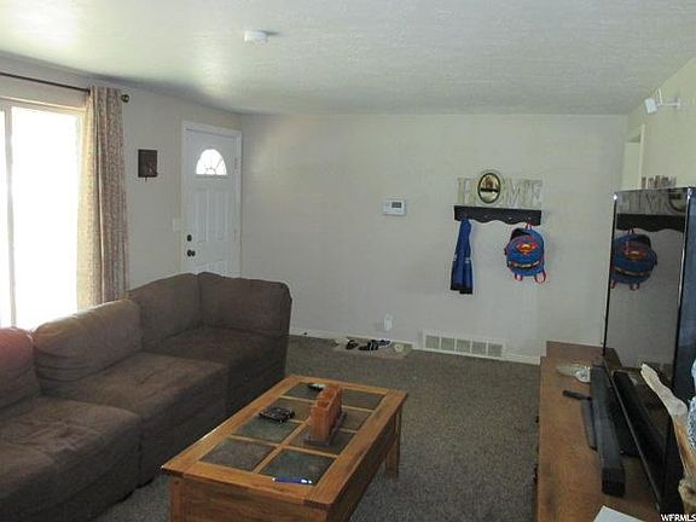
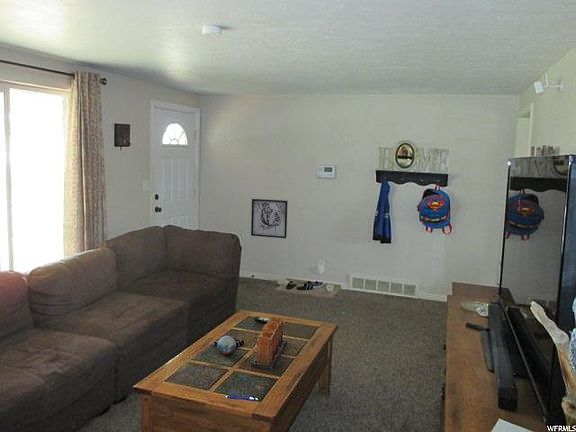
+ wall art (269, 218)
+ decorative orb (226, 345)
